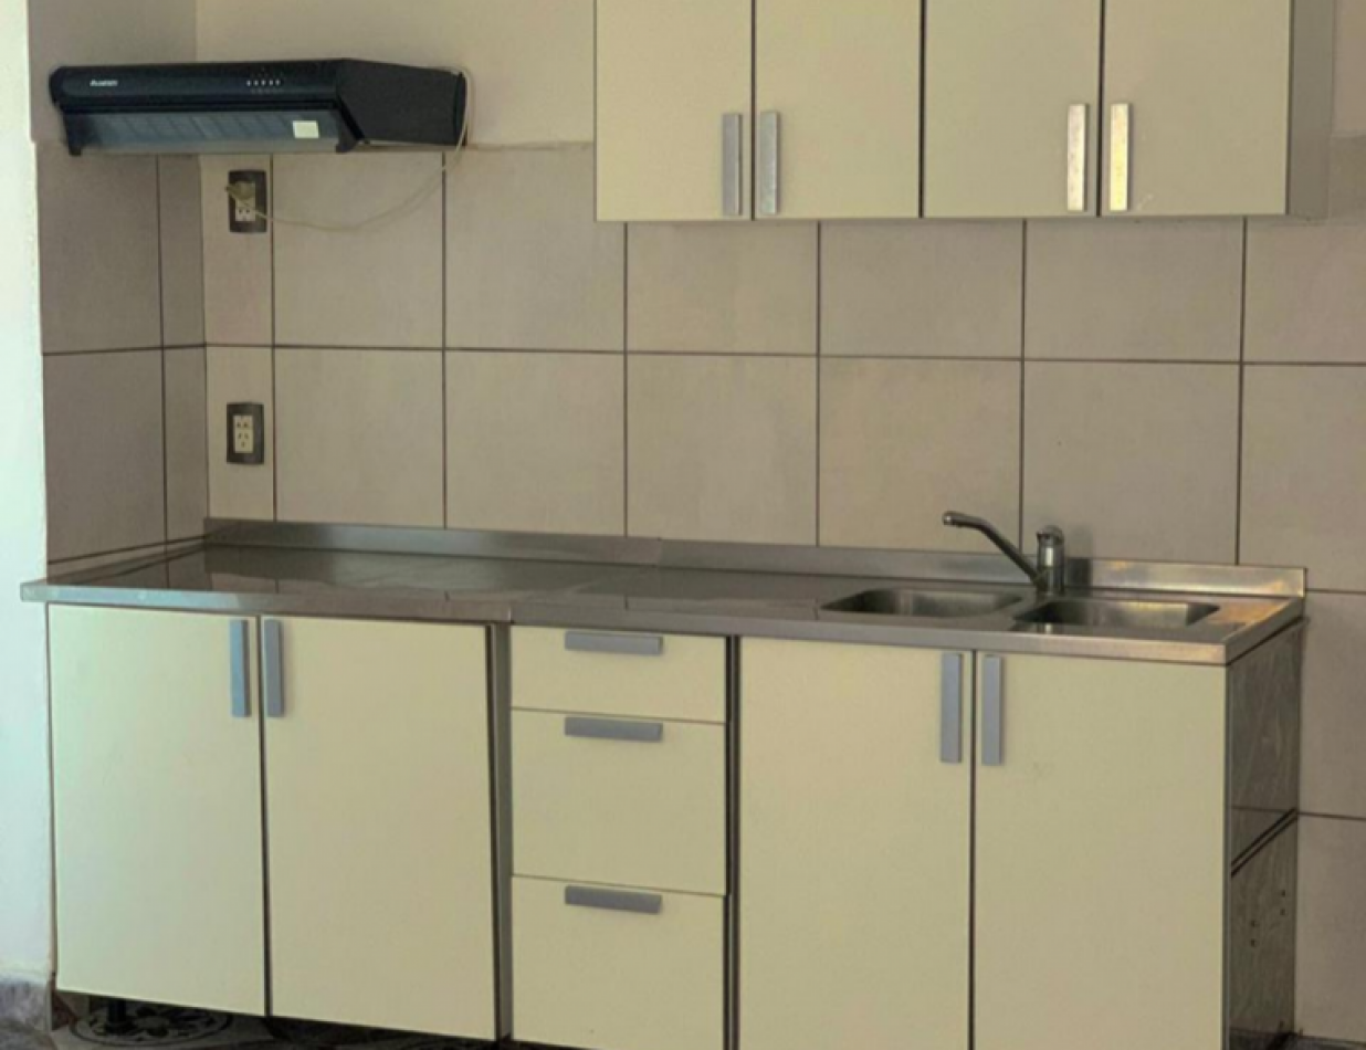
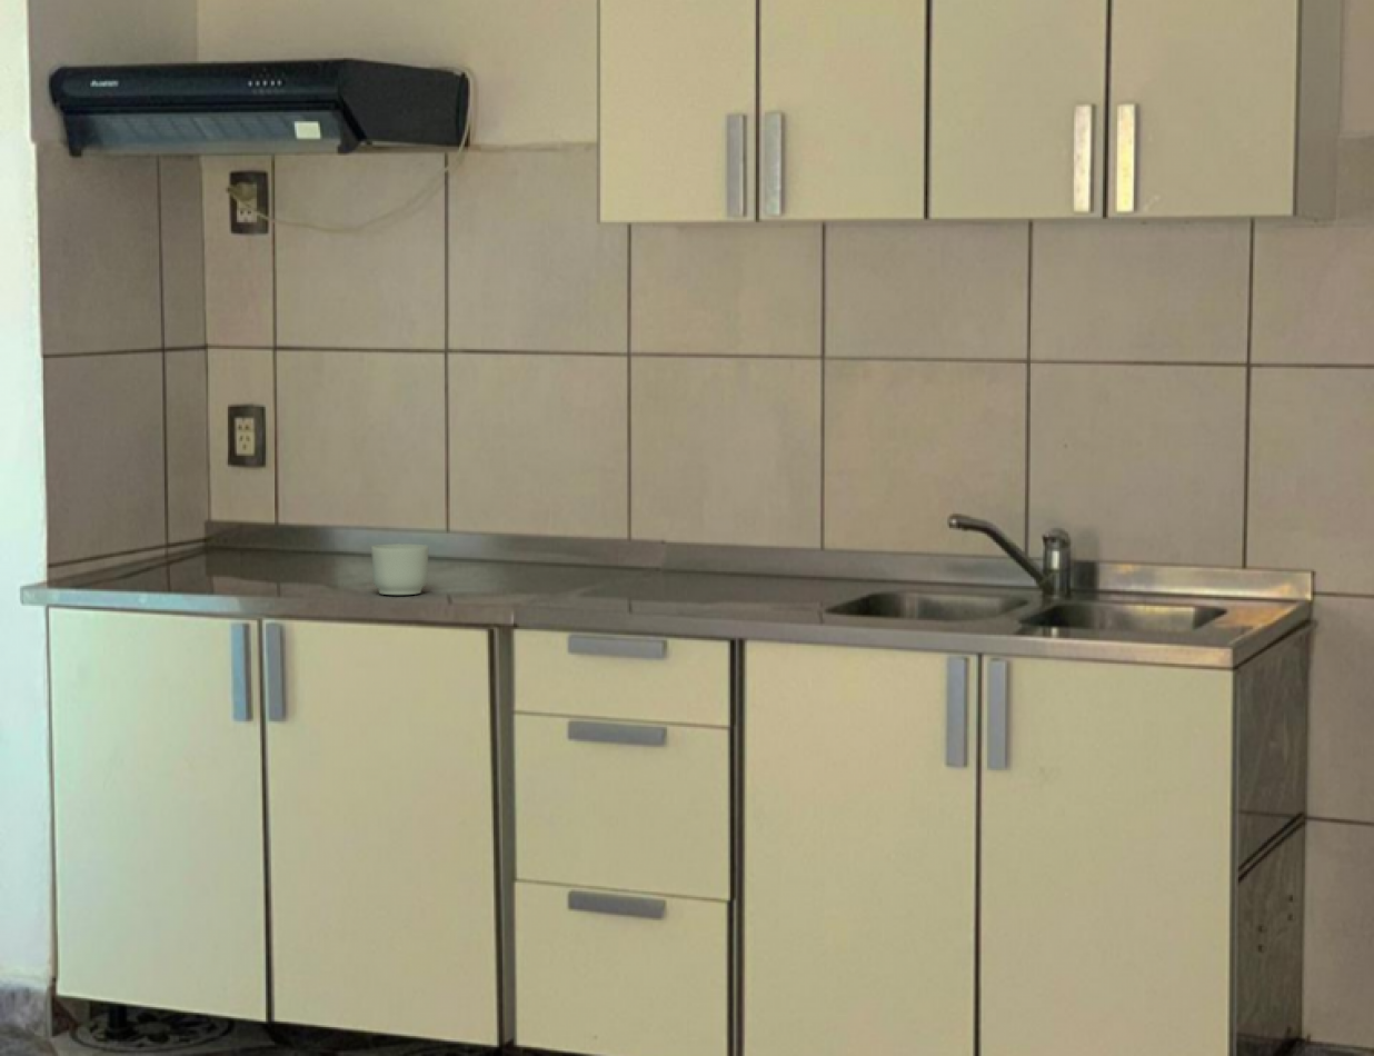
+ mug (404, 568)
